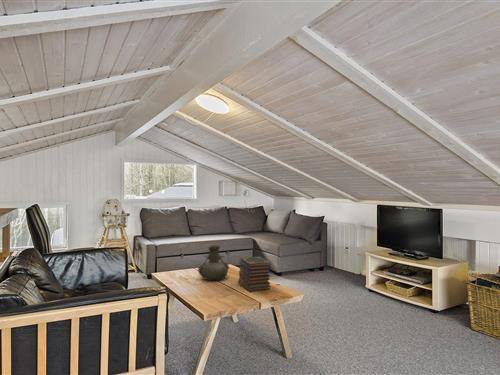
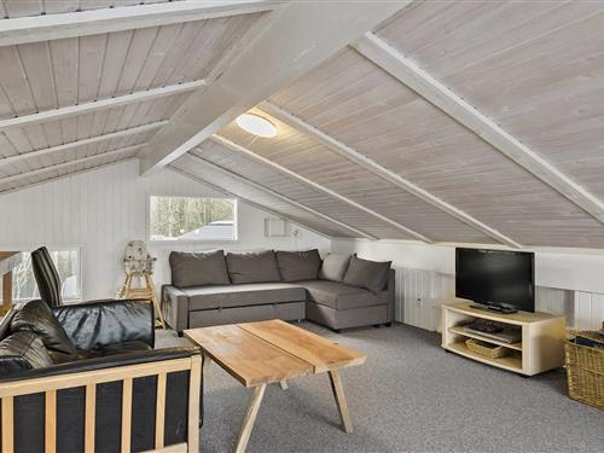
- book stack (254, 273)
- vase (214, 261)
